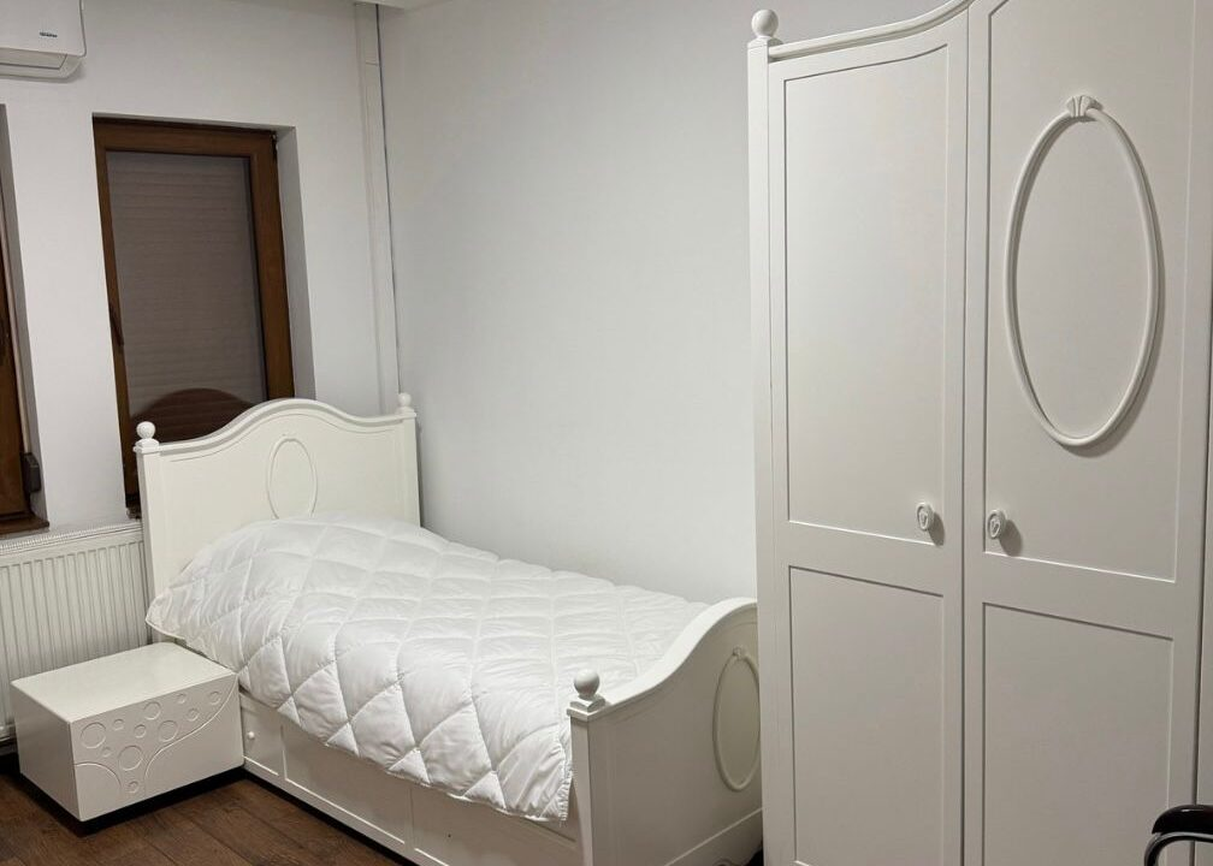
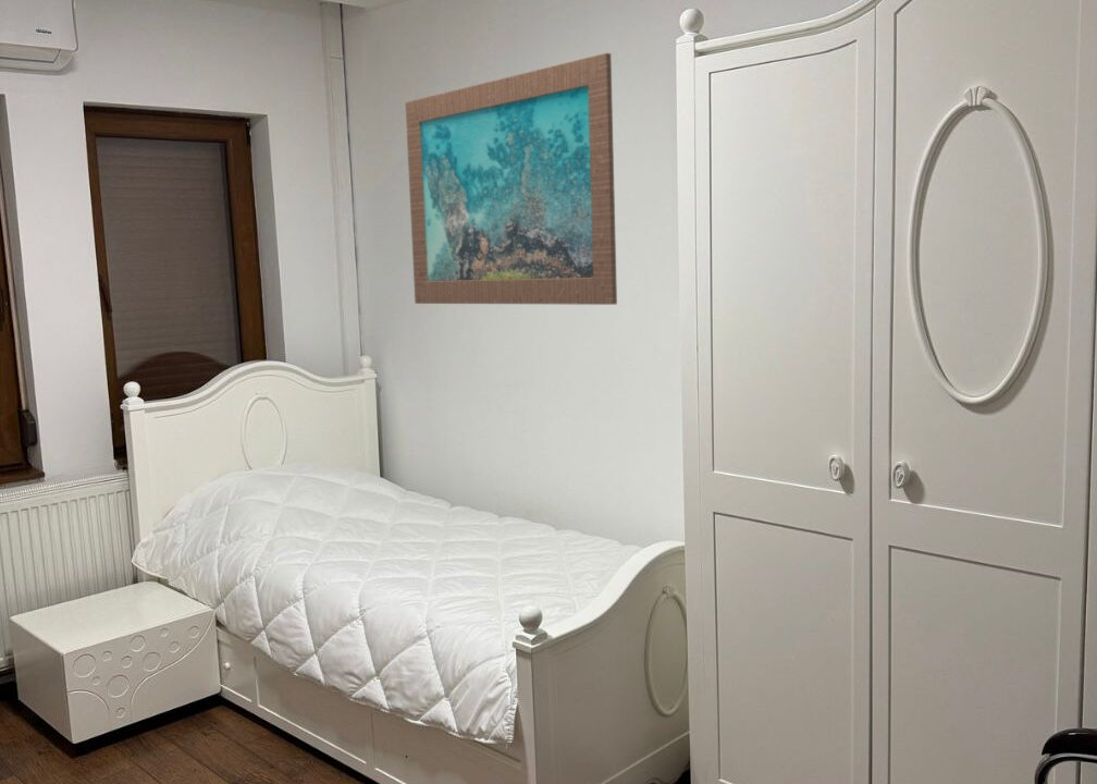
+ wall art (501, 193)
